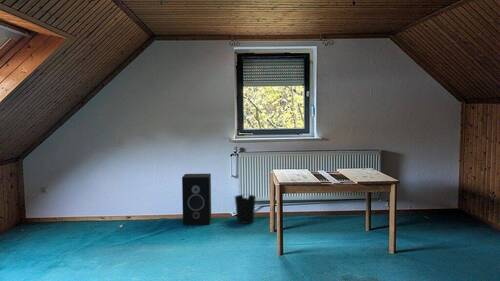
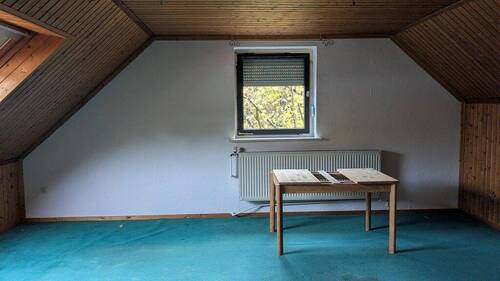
- wastebasket (245, 209)
- speaker (197, 198)
